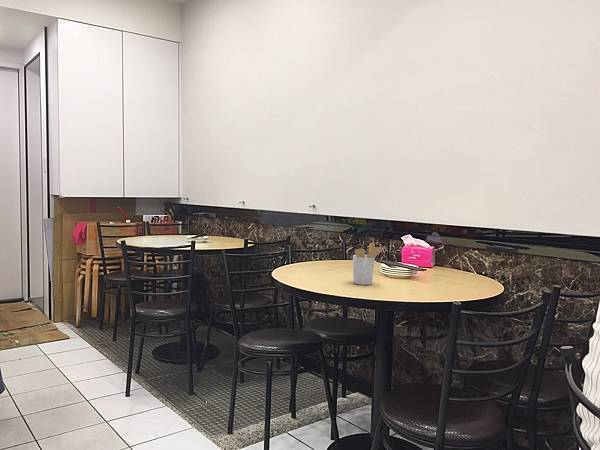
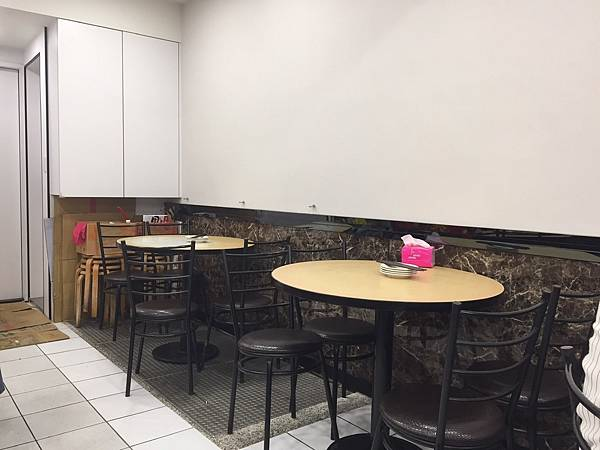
- utensil holder (368, 263)
